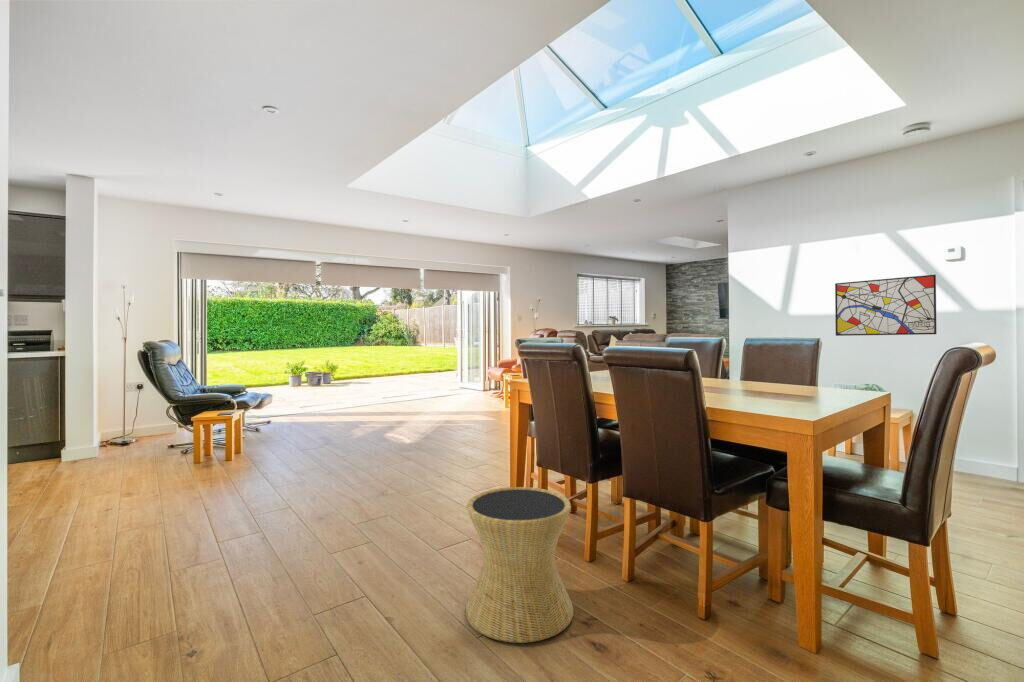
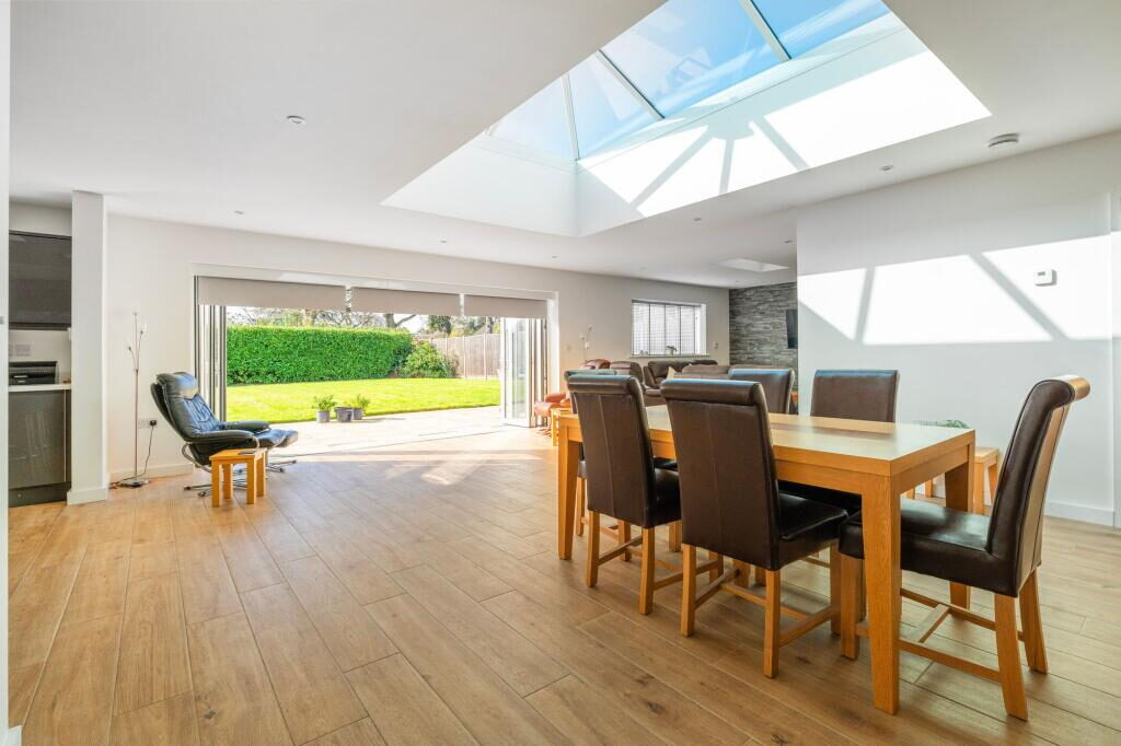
- side table (519, 556)
- wall art (882, 307)
